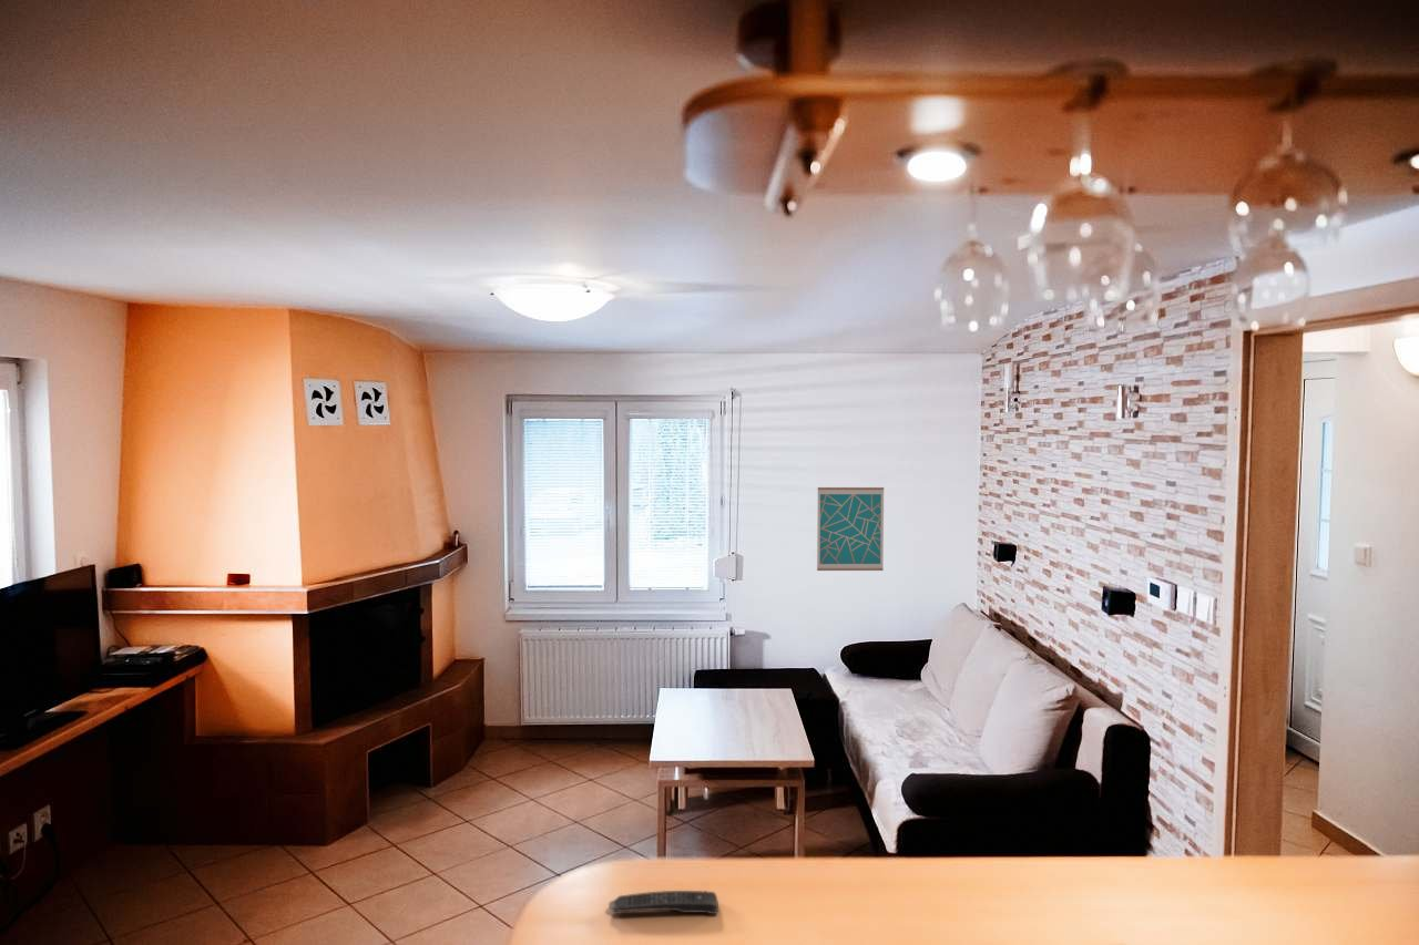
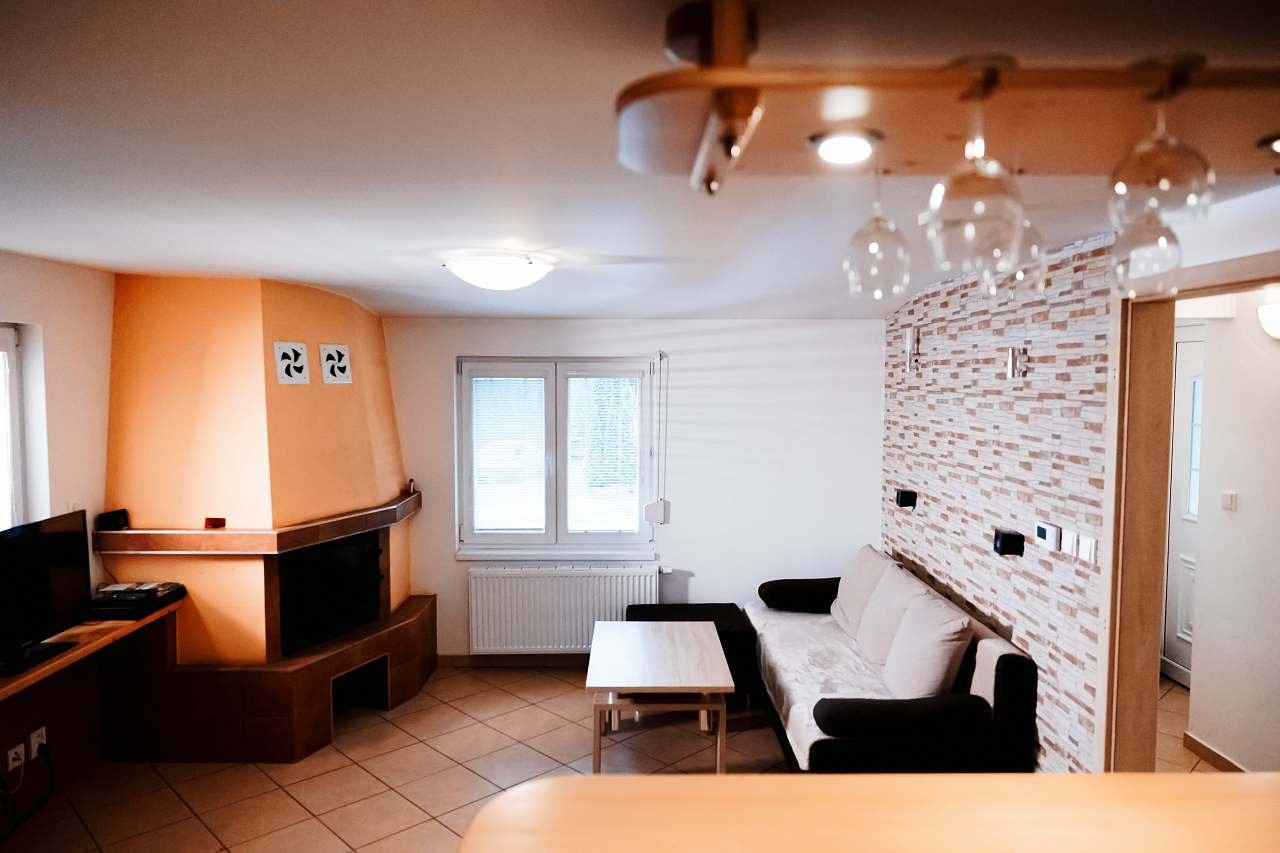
- wall art (850, 528)
- remote control (663, 903)
